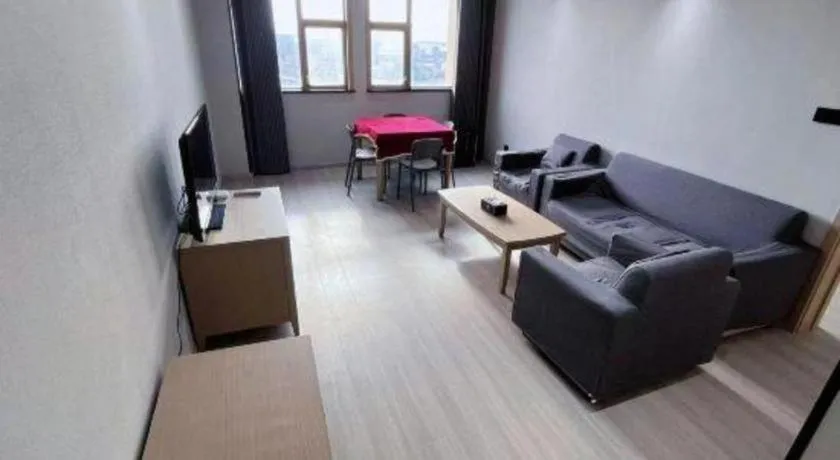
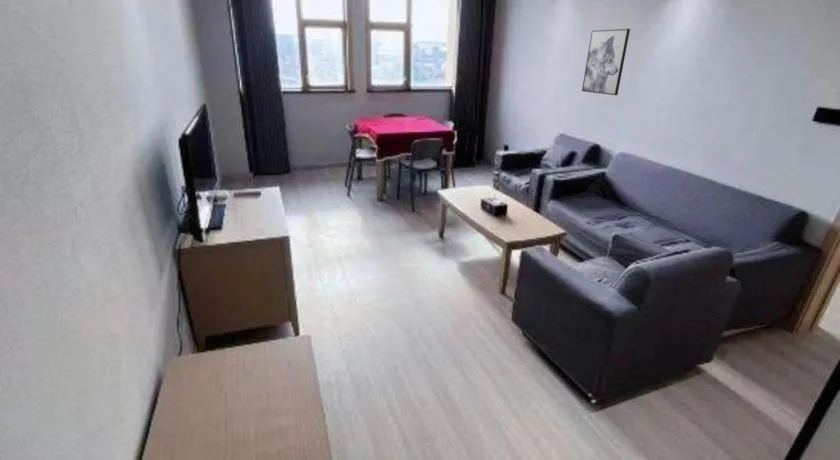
+ wall art (604, 62)
